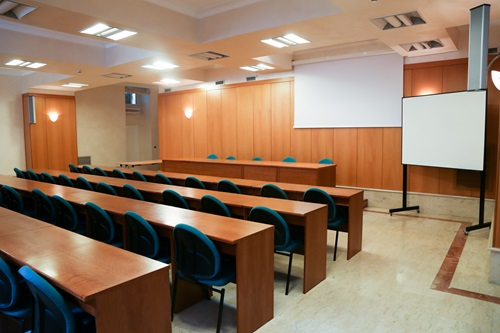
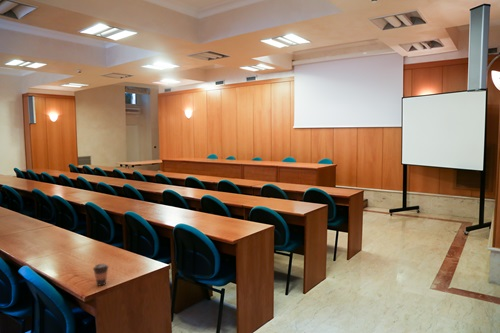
+ coffee cup (101, 274)
